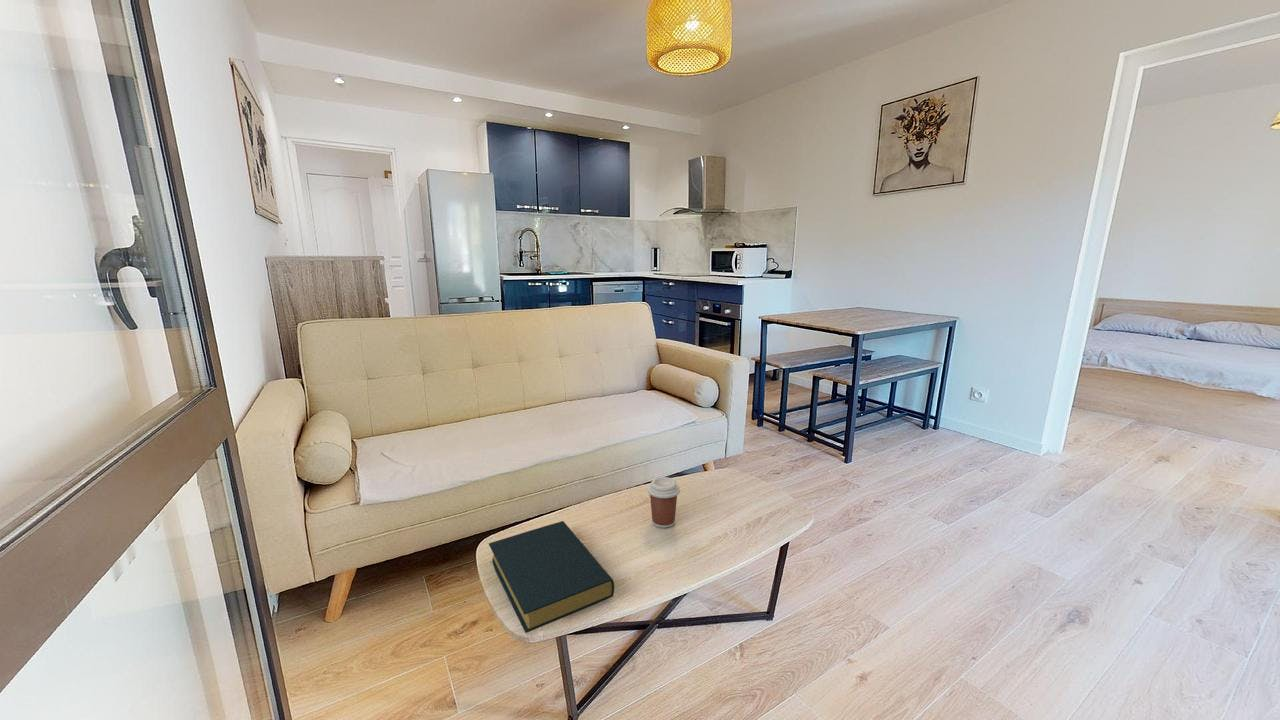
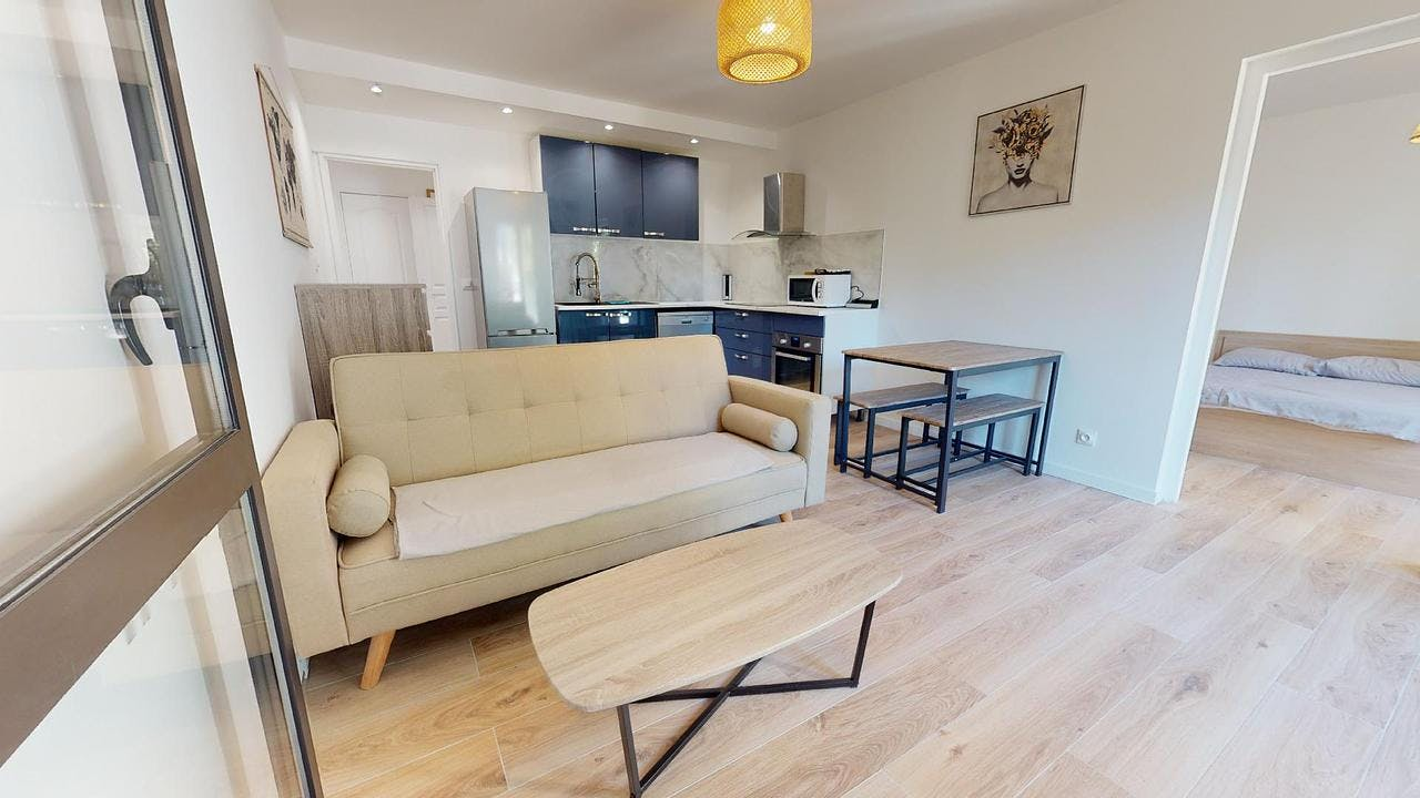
- hardback book (548, 568)
- coffee cup (663, 502)
